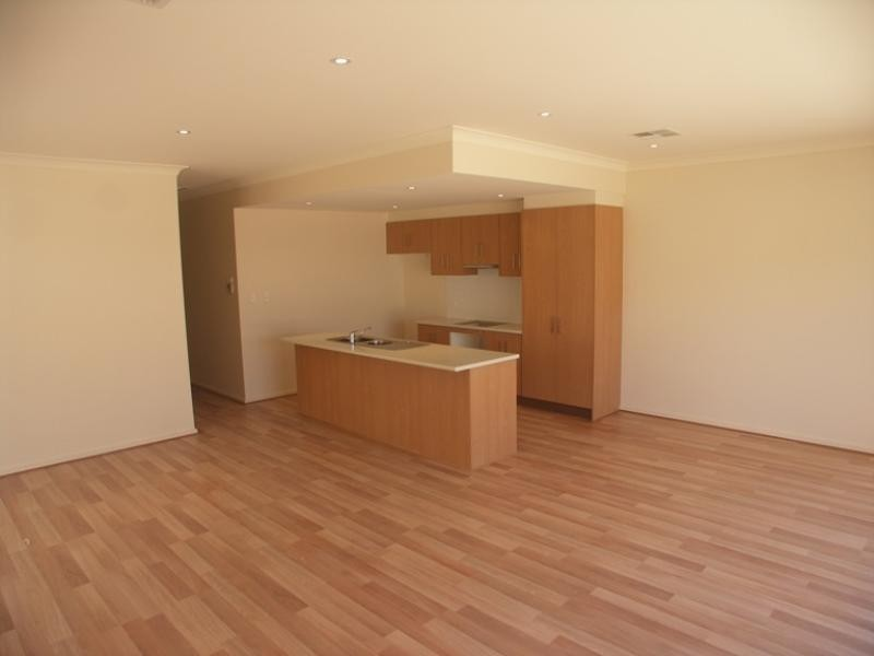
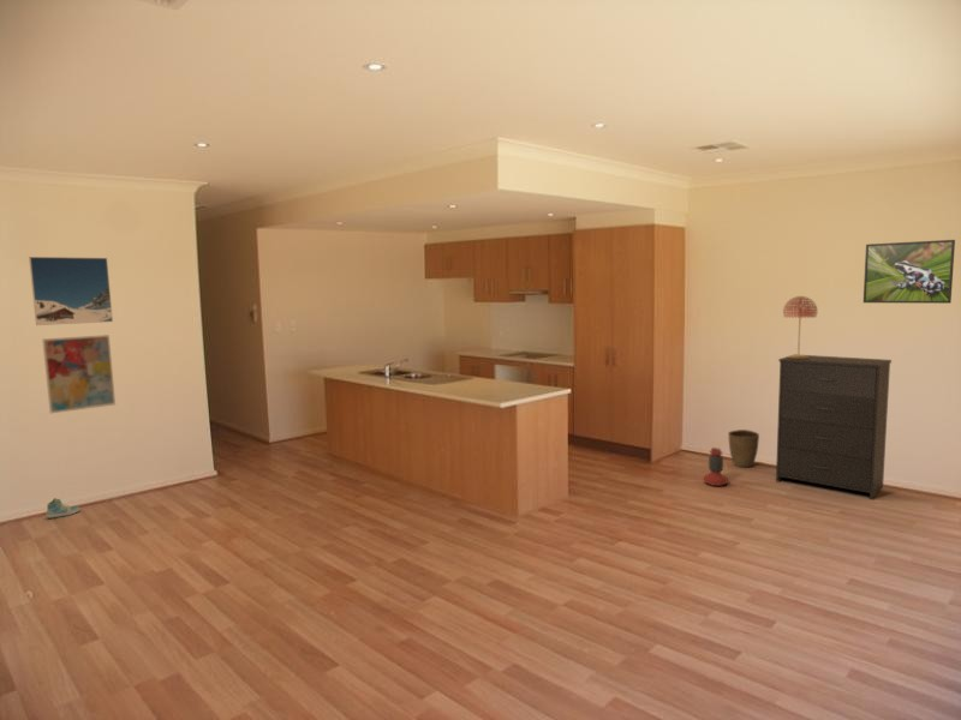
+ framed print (907, 272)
+ table lamp (799, 326)
+ sneaker (62, 505)
+ wall art (79, 372)
+ lantern (715, 466)
+ vase (742, 449)
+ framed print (72, 290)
+ dresser (830, 422)
